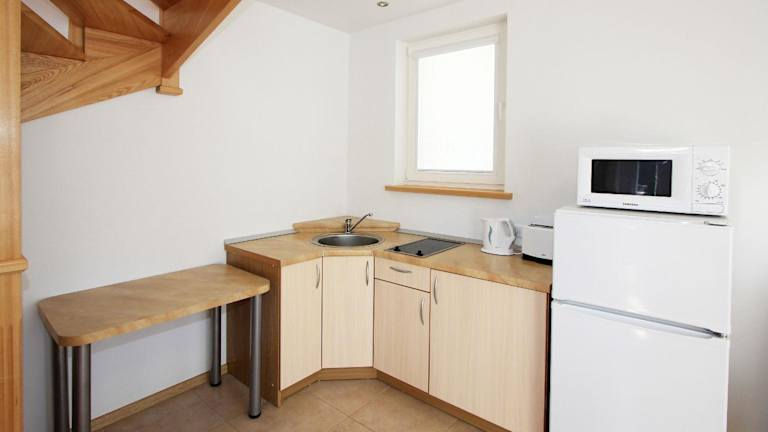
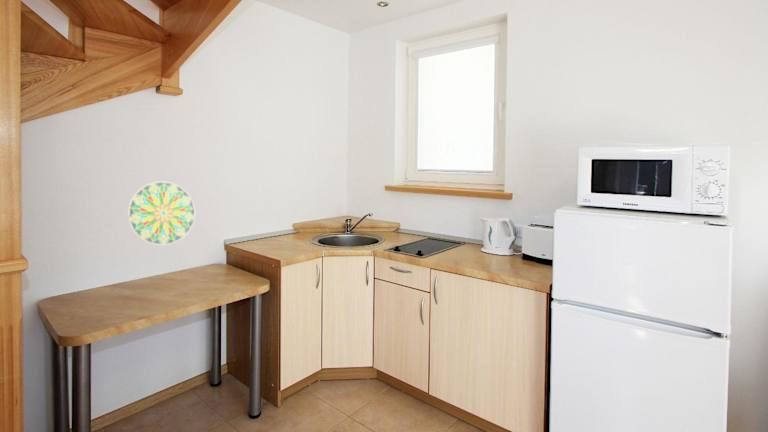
+ decorative plate (163, 213)
